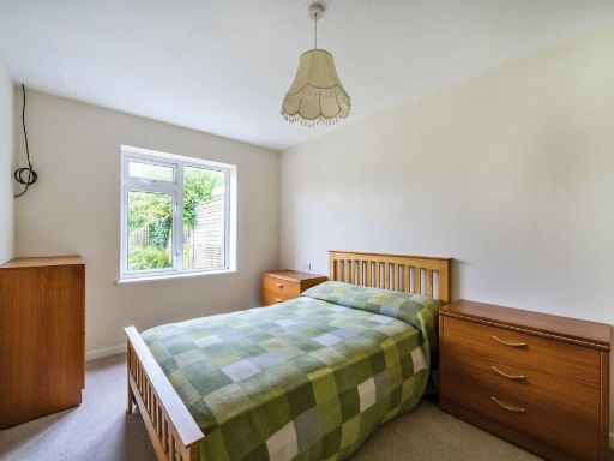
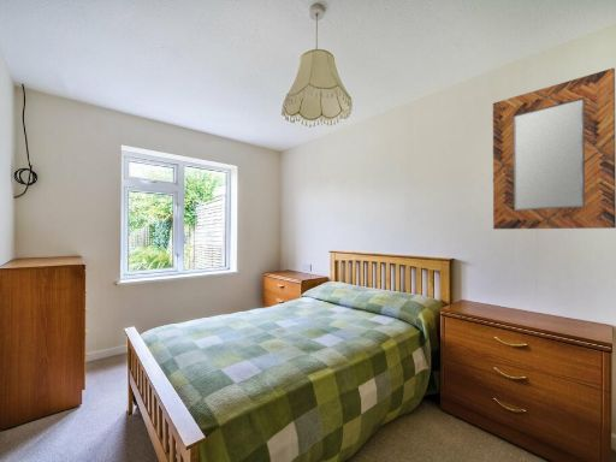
+ home mirror (546, 158)
